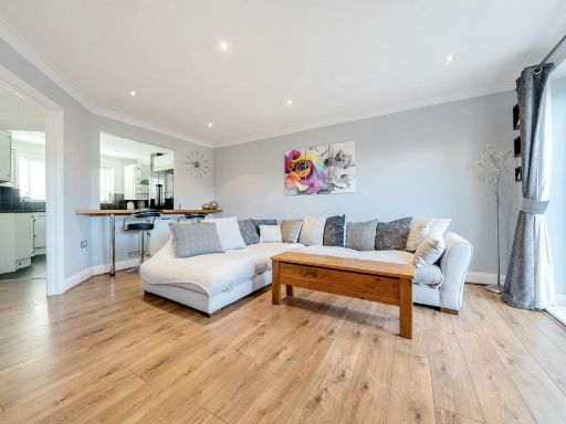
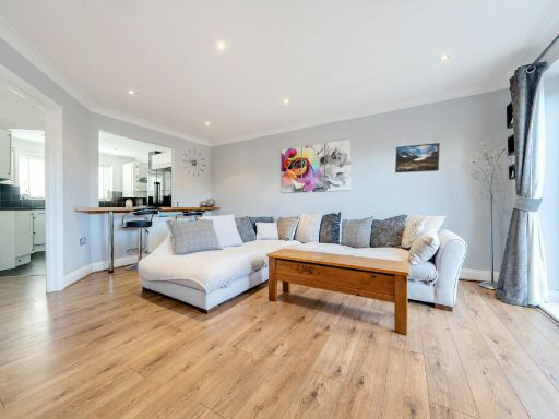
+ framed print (416, 158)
